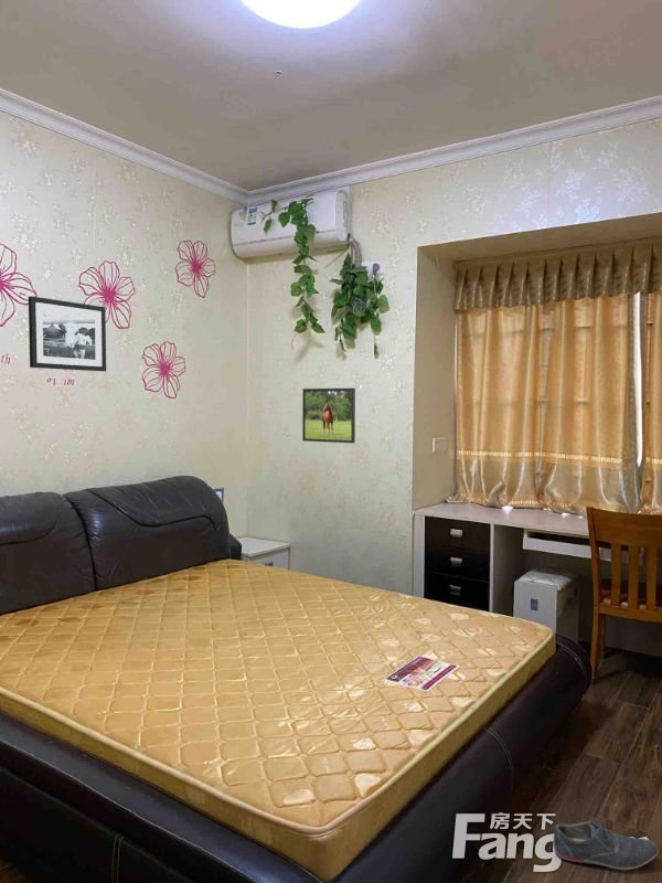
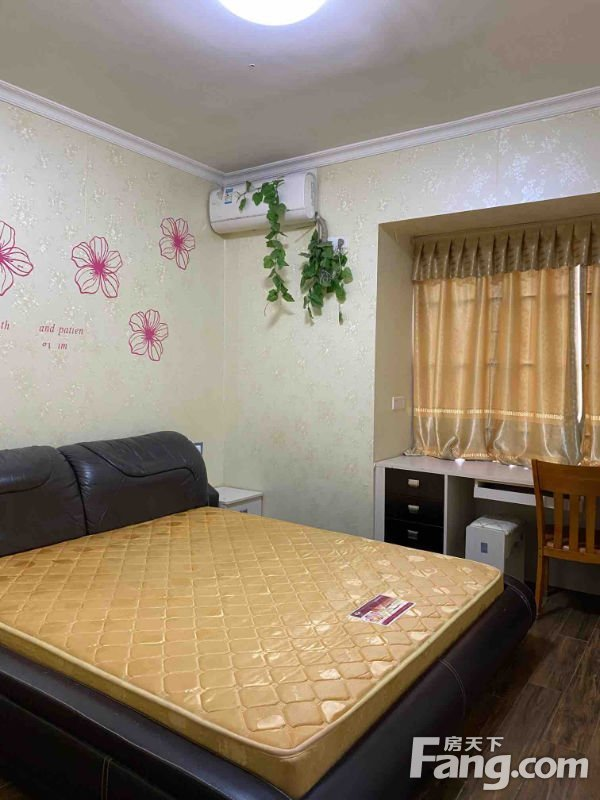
- shoe (606, 841)
- picture frame (68, 336)
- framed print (328, 415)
